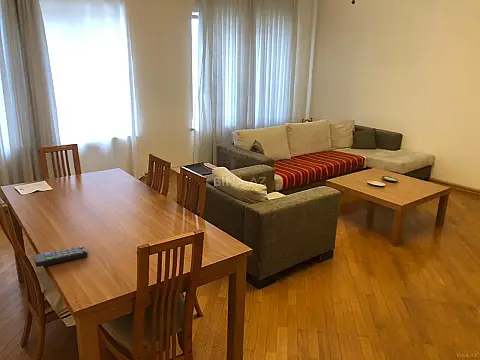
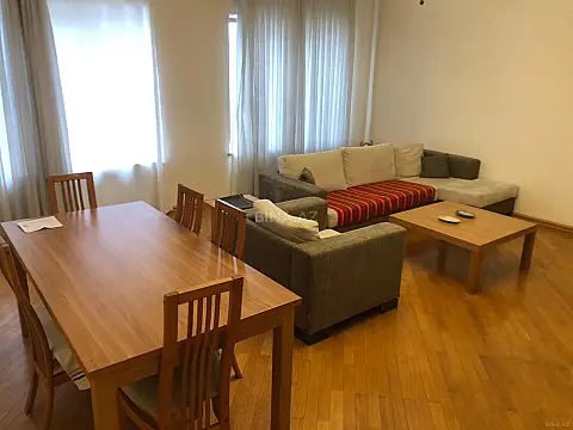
- remote control (61, 255)
